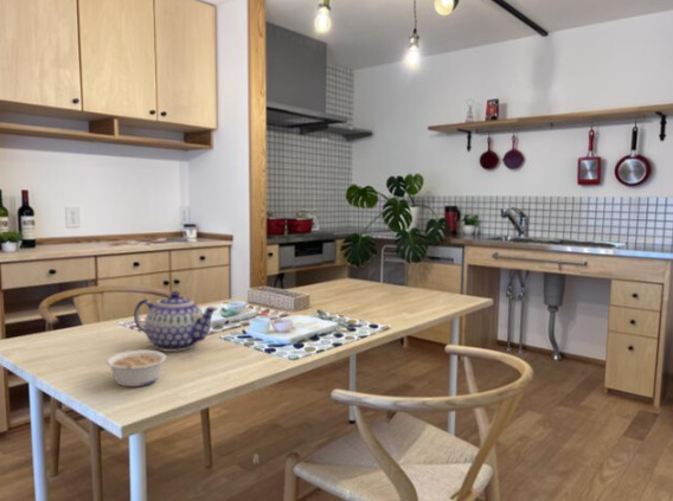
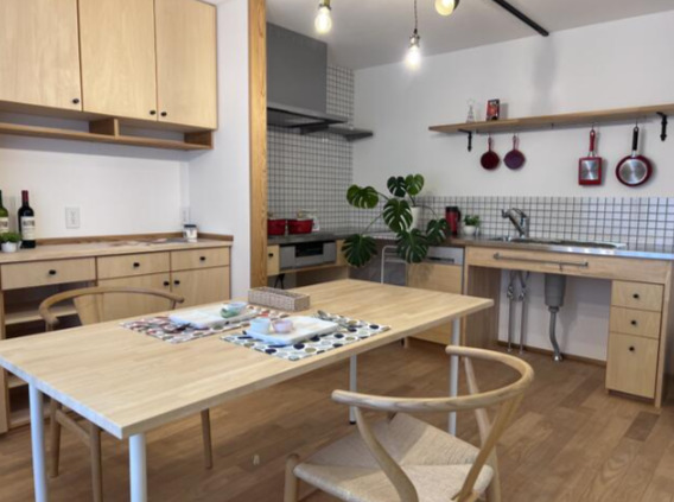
- legume (137, 367)
- teapot (175, 319)
